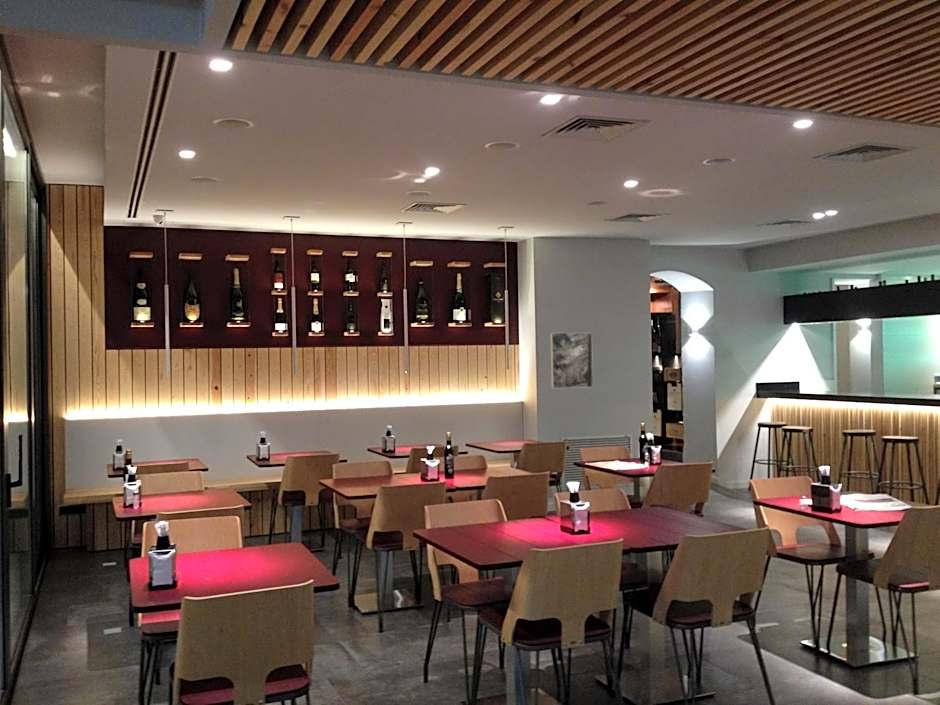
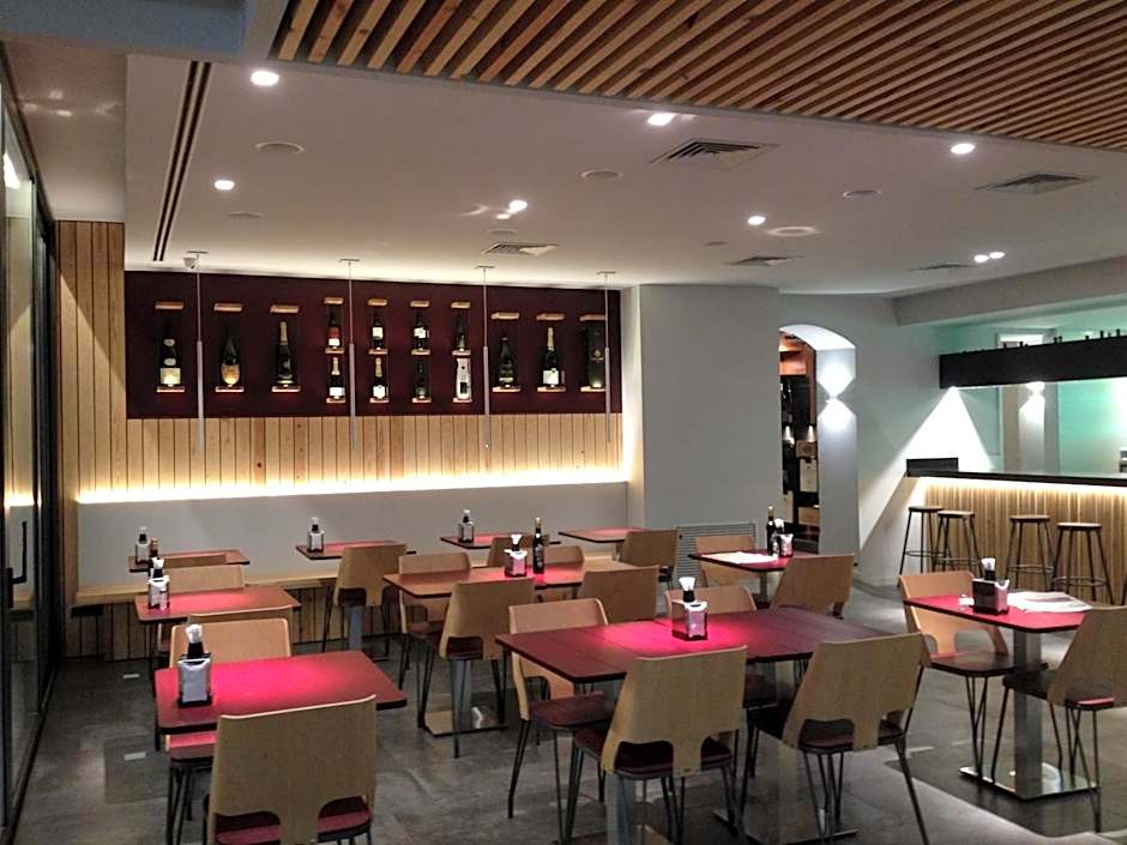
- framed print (571, 360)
